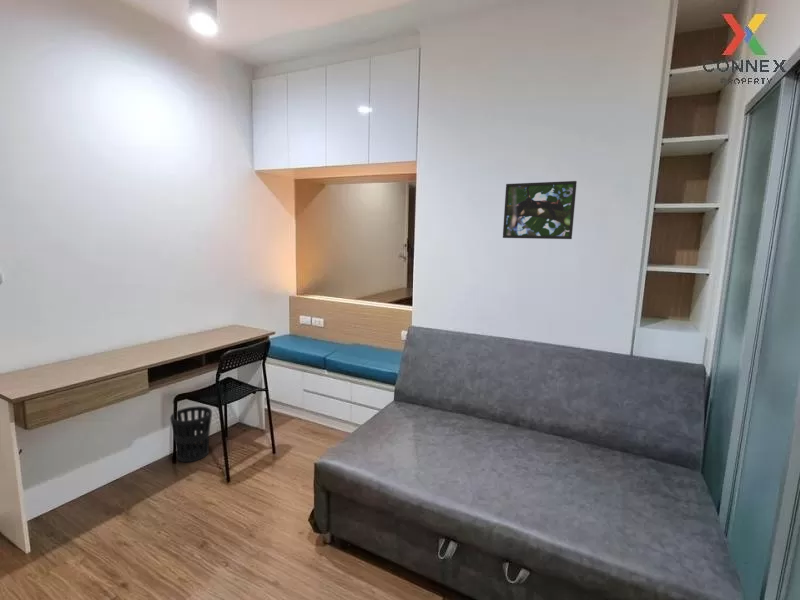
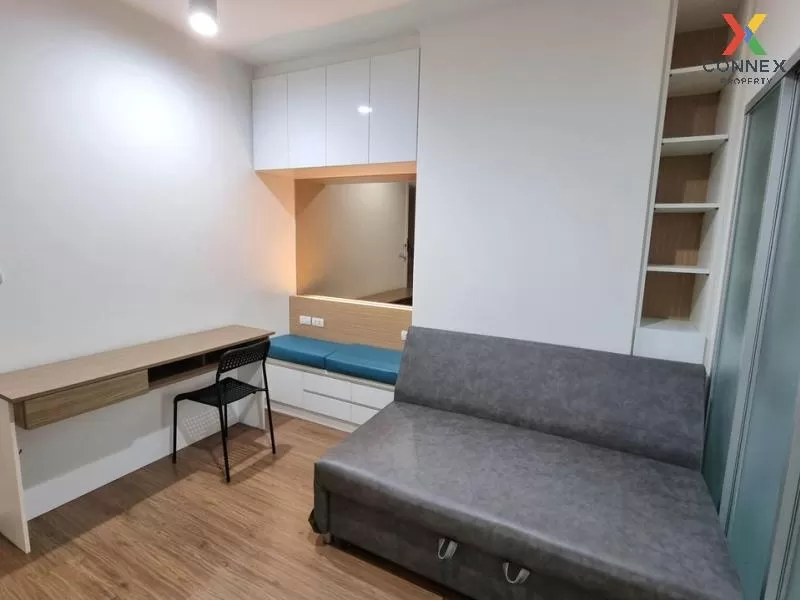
- wastebasket (192, 434)
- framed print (538, 210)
